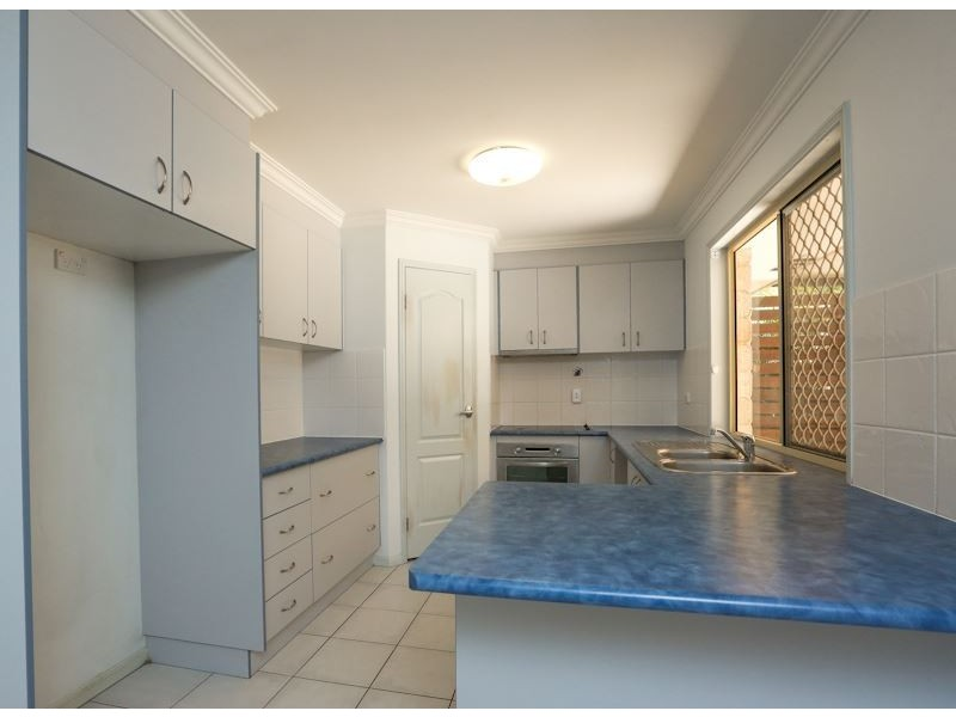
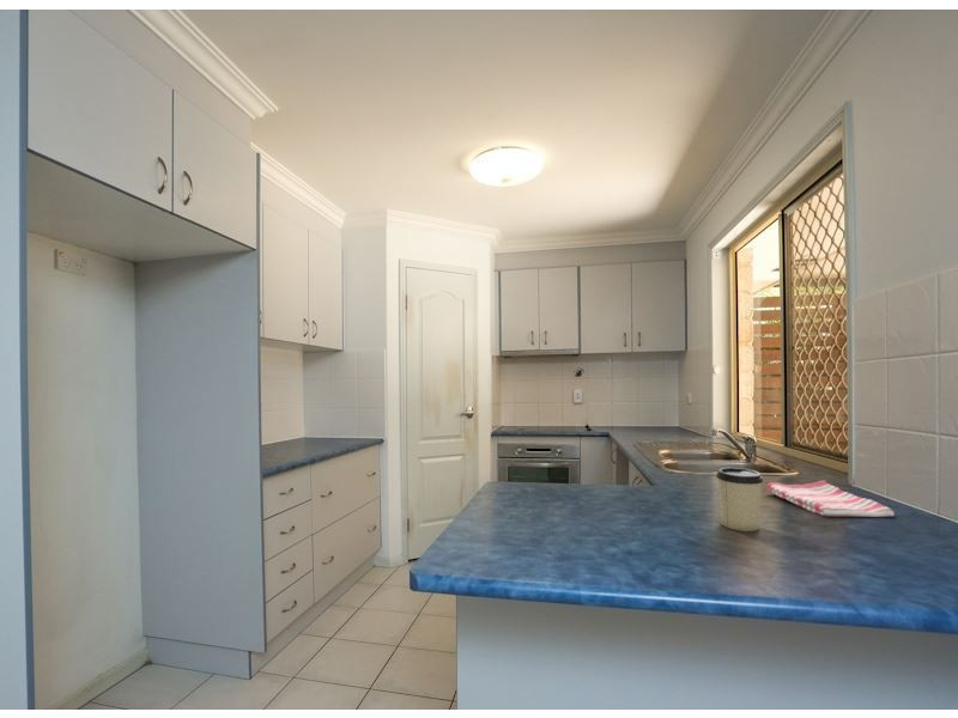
+ dish towel (824, 497)
+ cup (739, 498)
